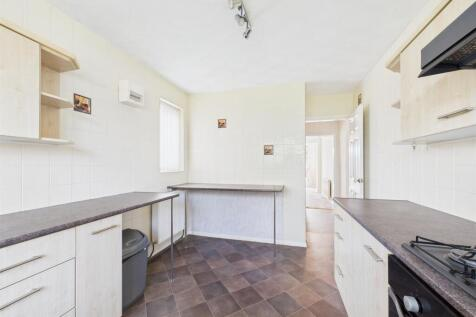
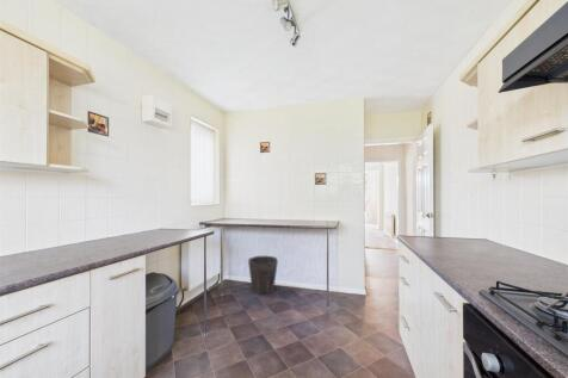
+ waste bin (263, 274)
